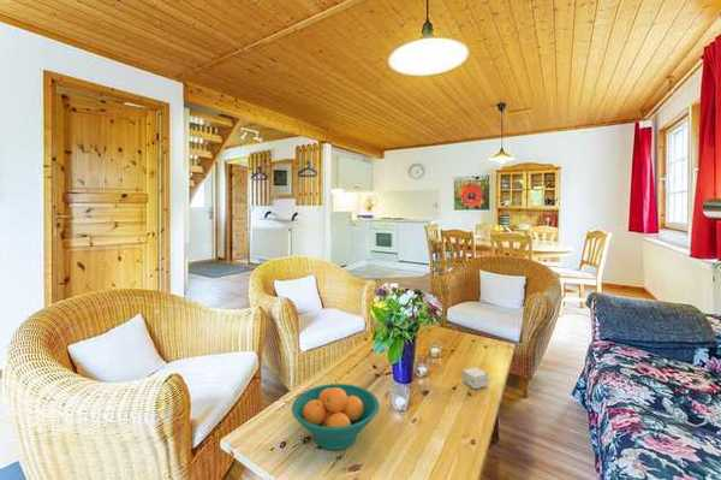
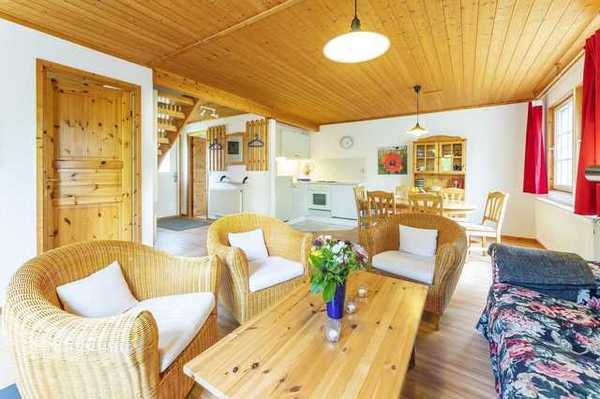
- fruit bowl (335, 413)
- small box (475, 378)
